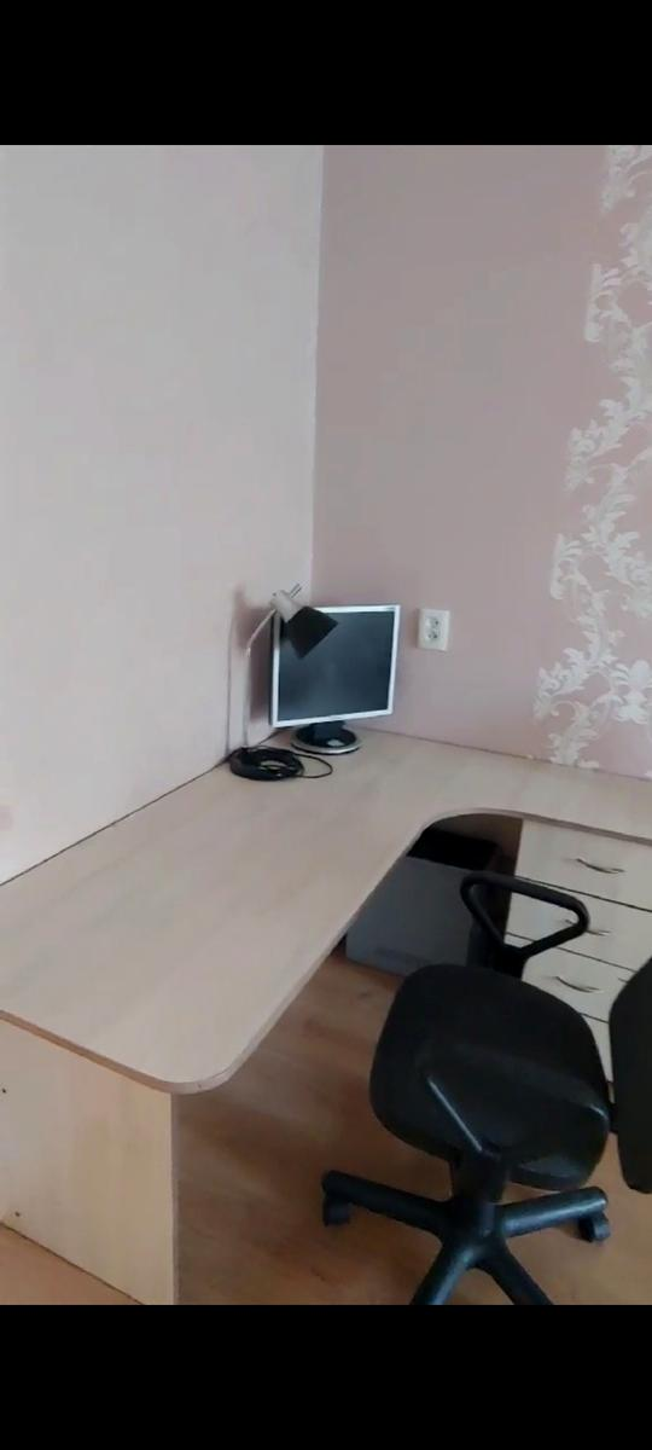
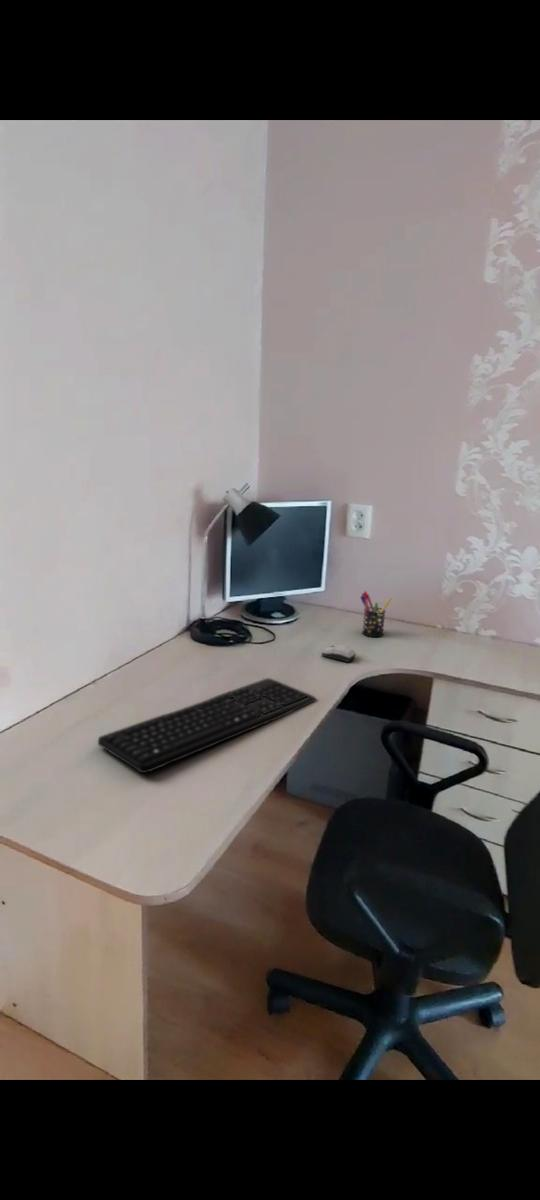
+ computer mouse (338, 651)
+ pen holder (373, 613)
+ keyboard (215, 717)
